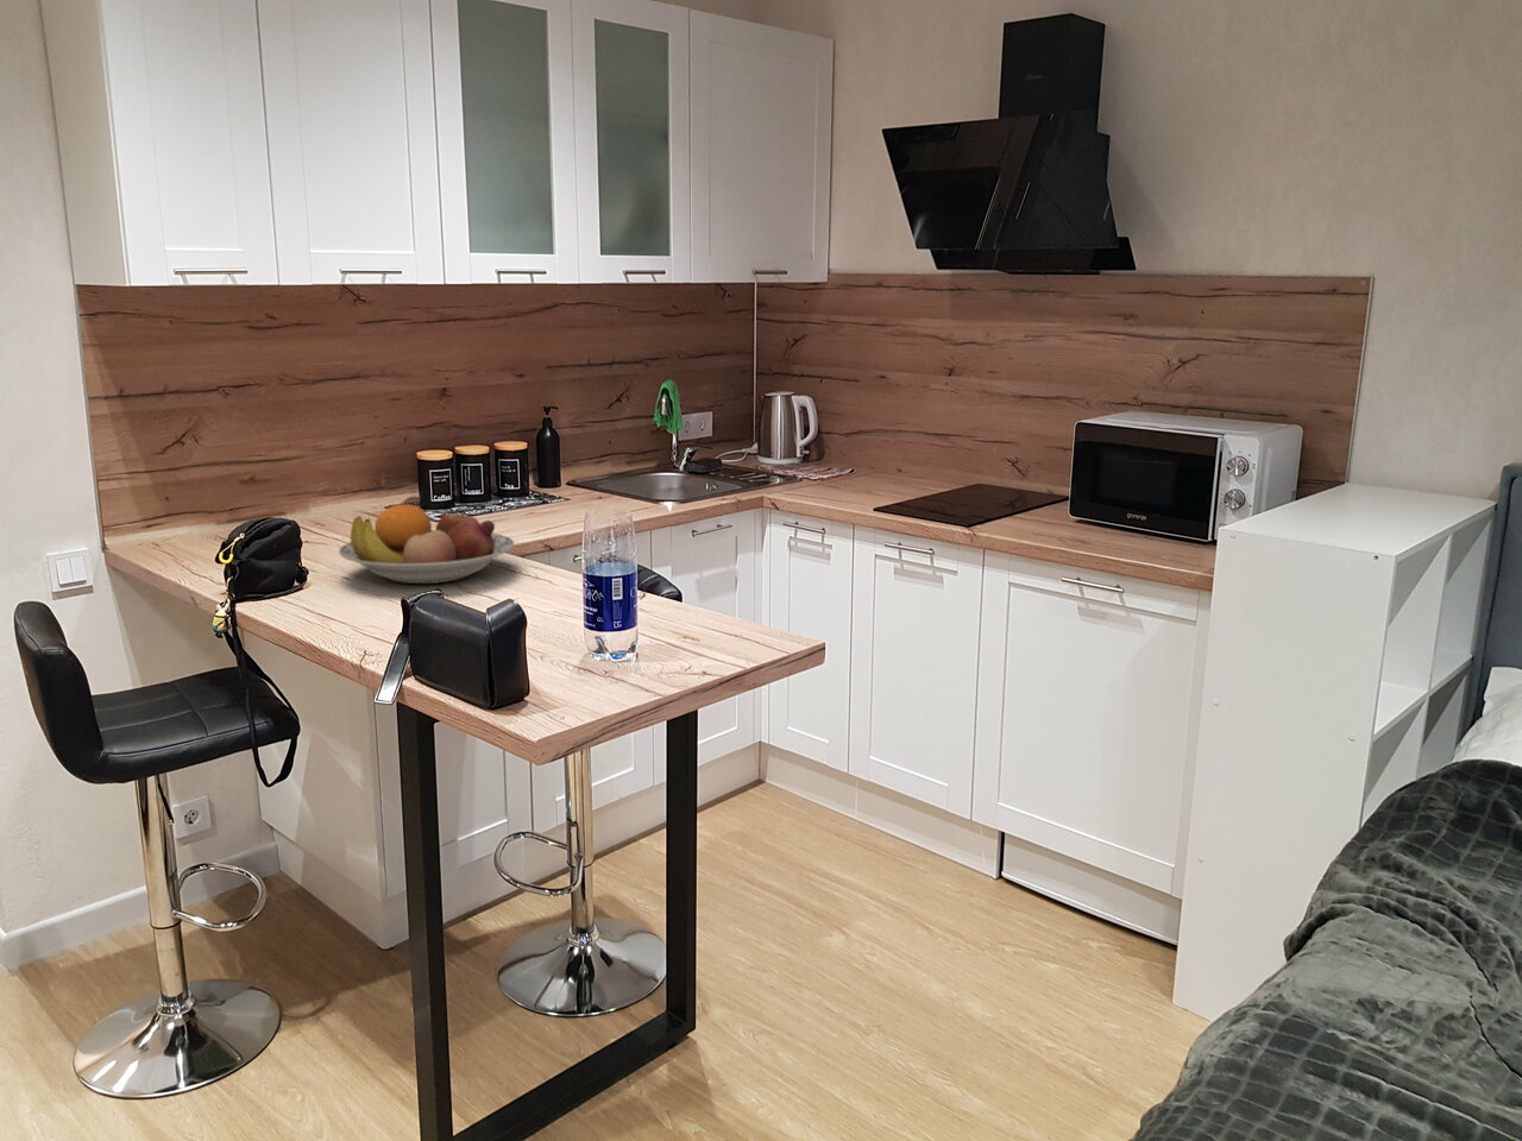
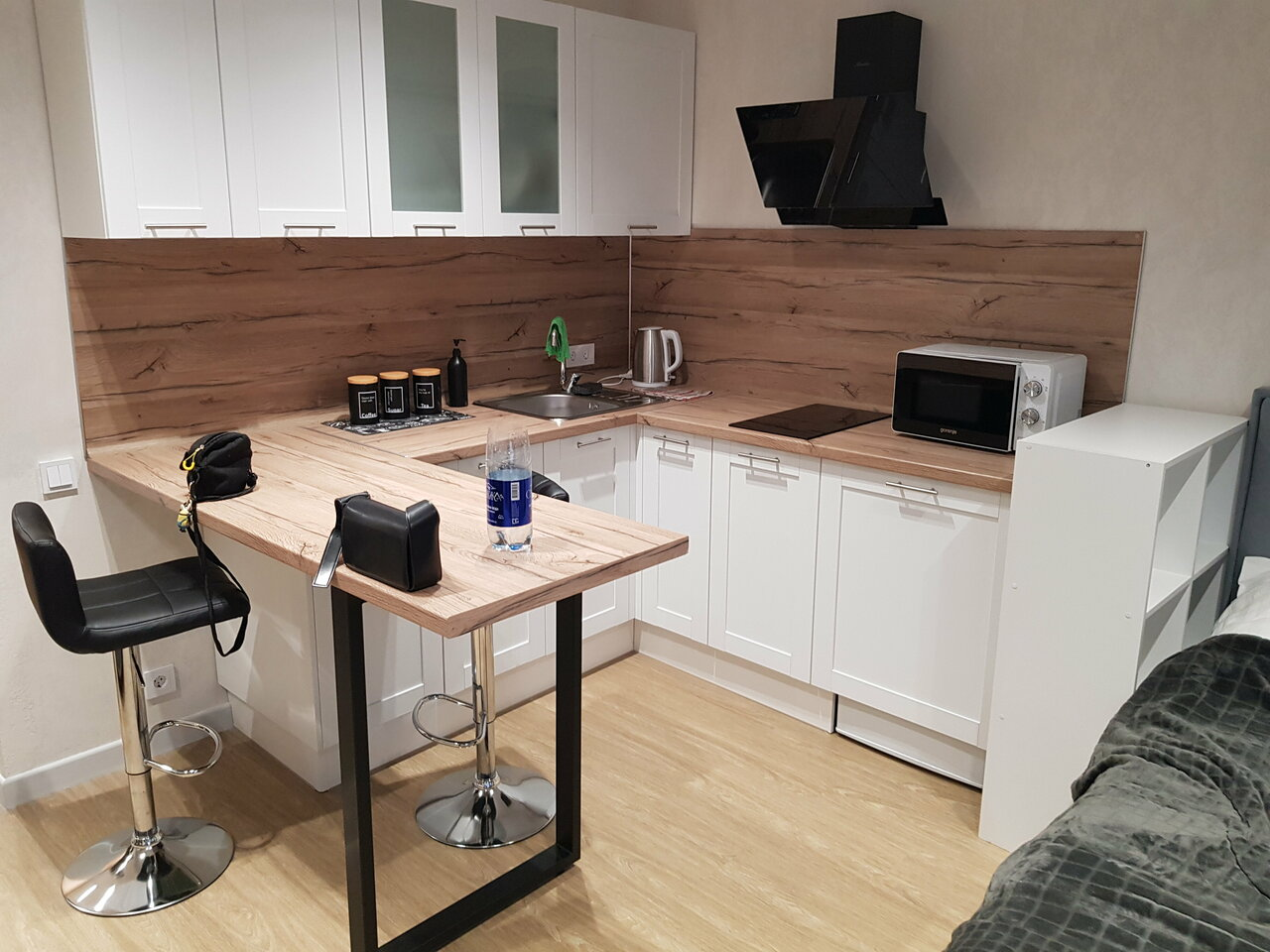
- fruit bowl (427, 538)
